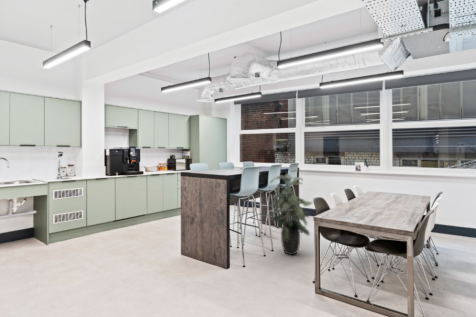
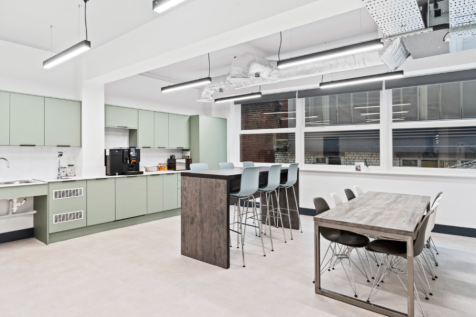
- indoor plant (292, 212)
